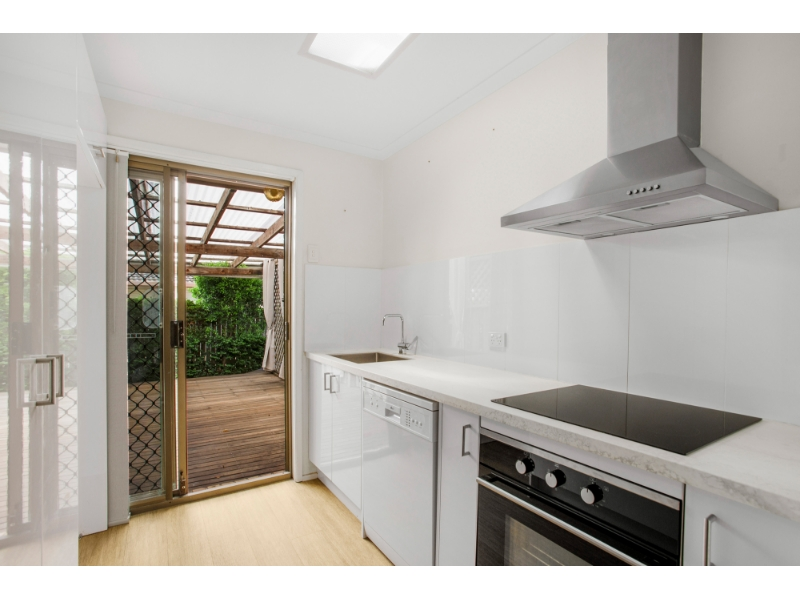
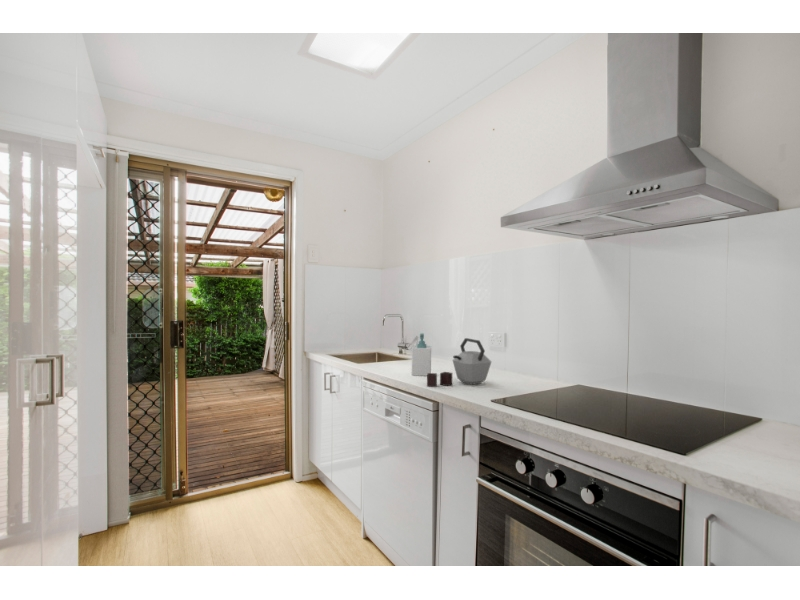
+ soap bottle (421, 353)
+ kettle (456, 362)
